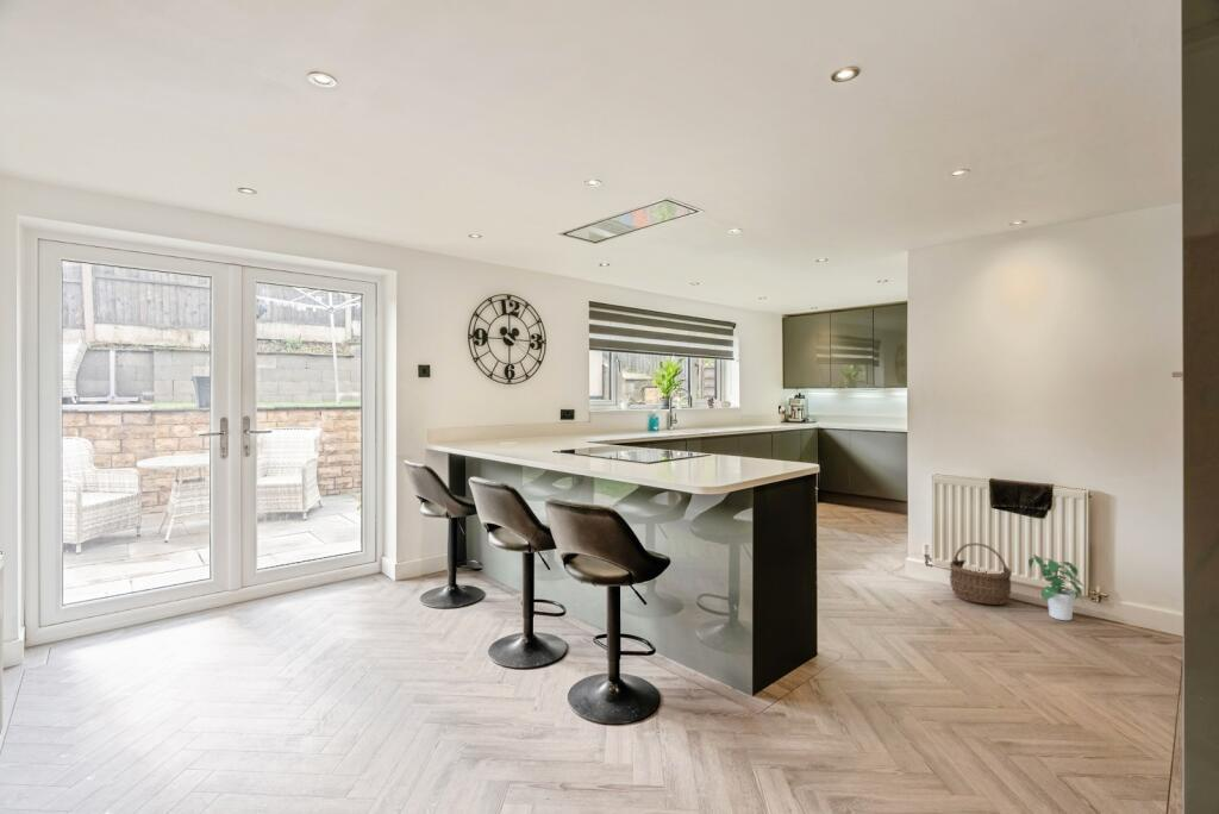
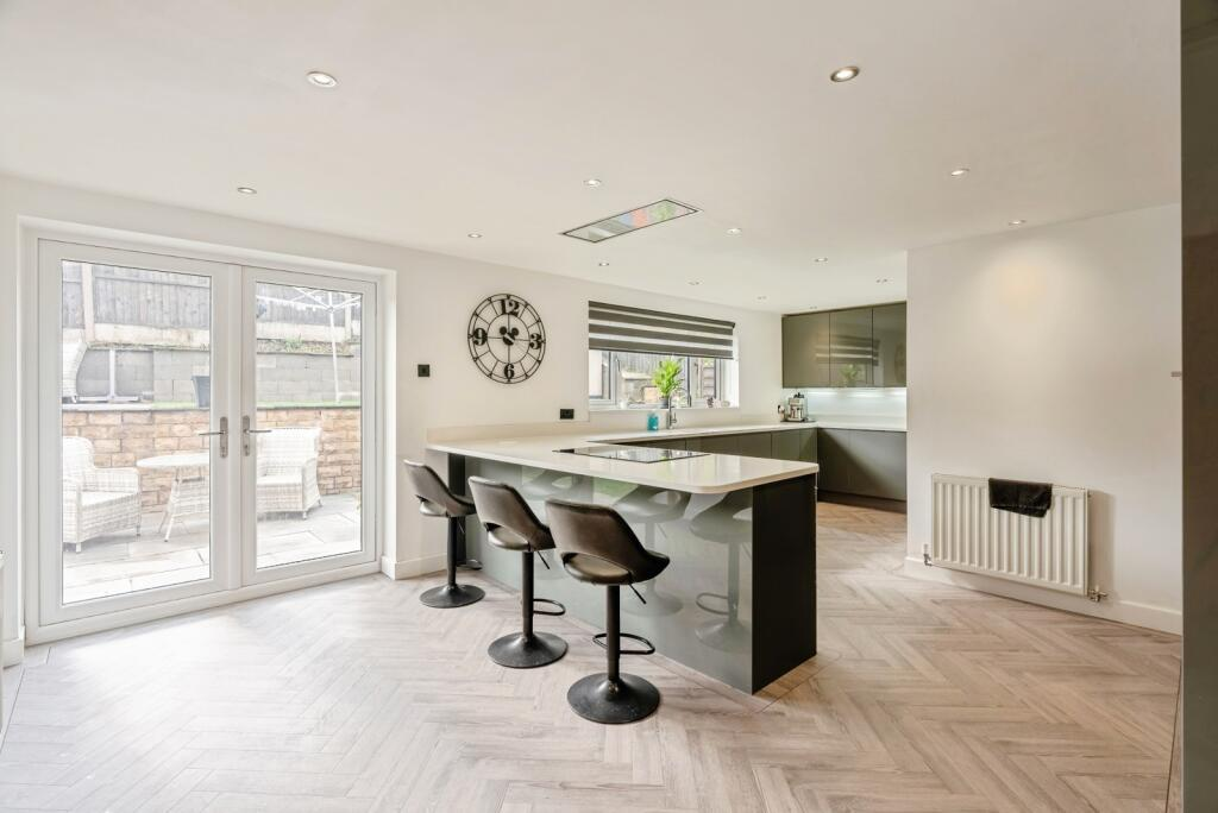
- wicker basket (980, 572)
- potted plant (1055, 587)
